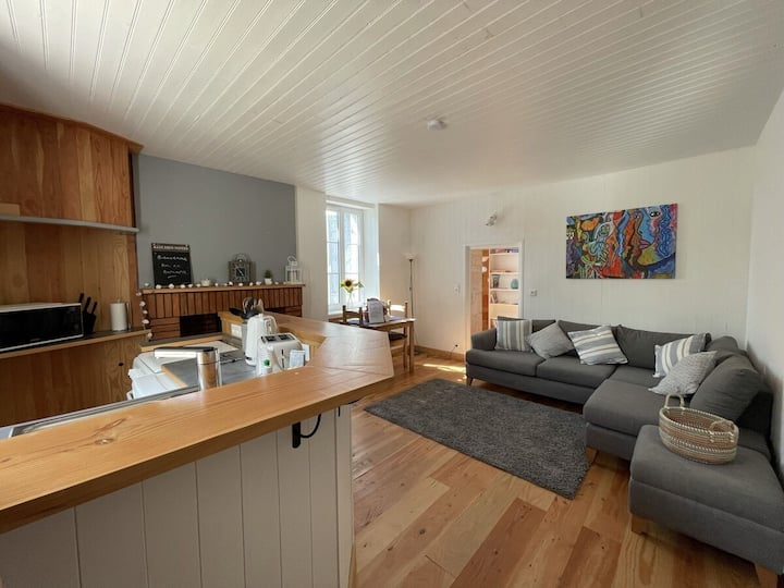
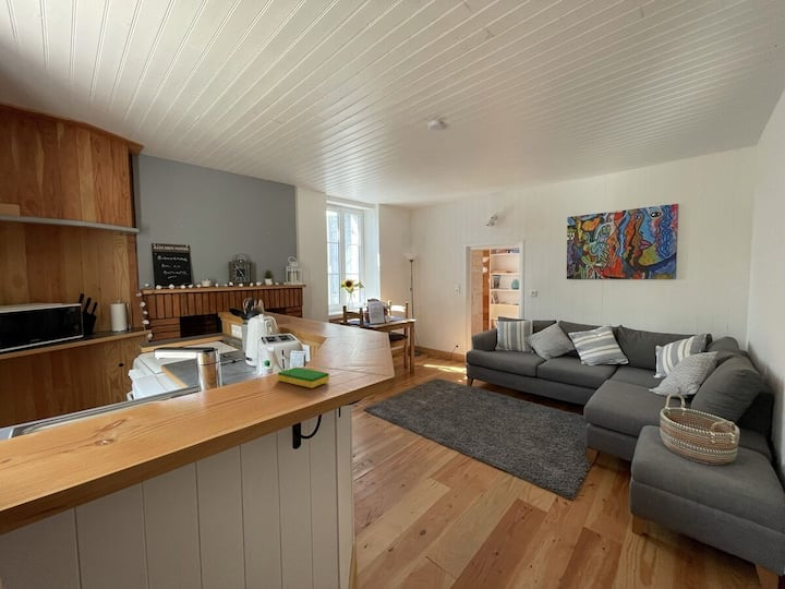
+ dish sponge (303, 376)
